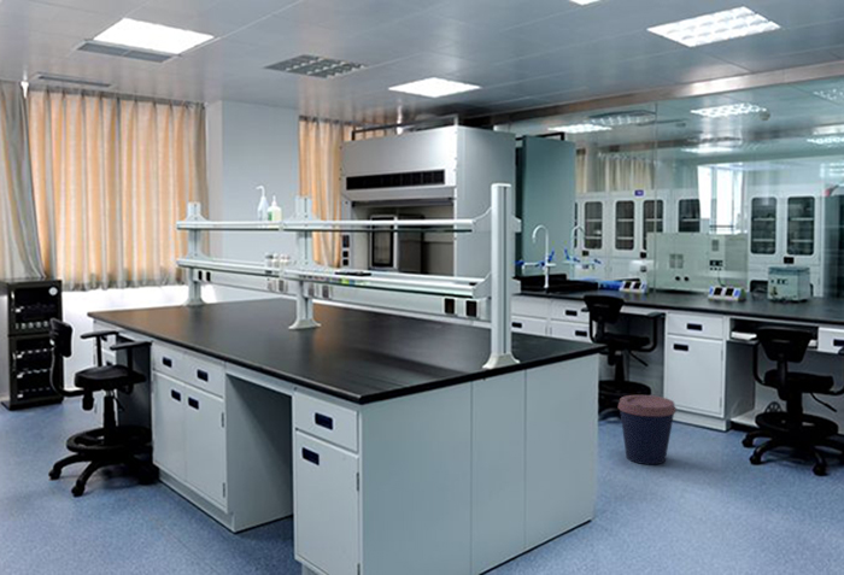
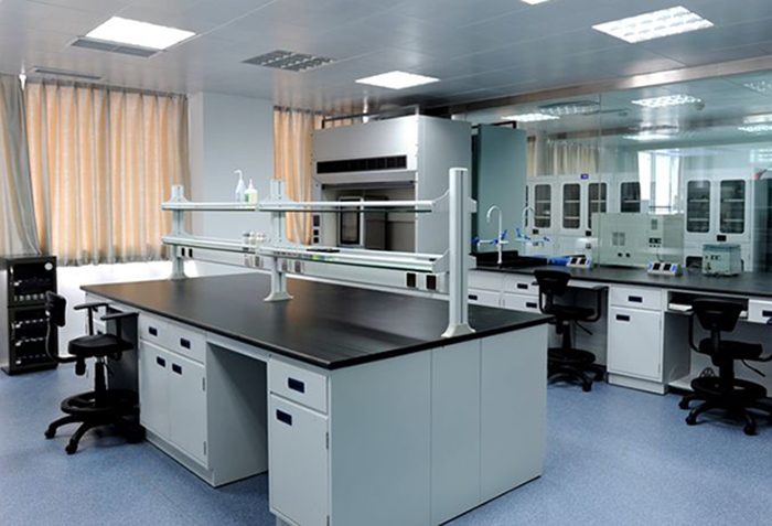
- coffee cup (645, 429)
